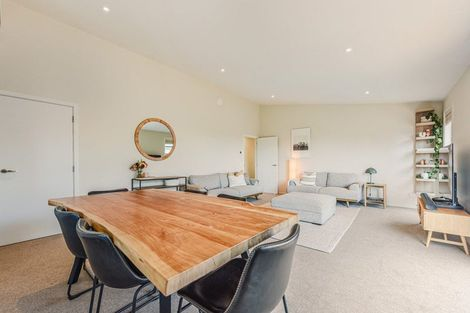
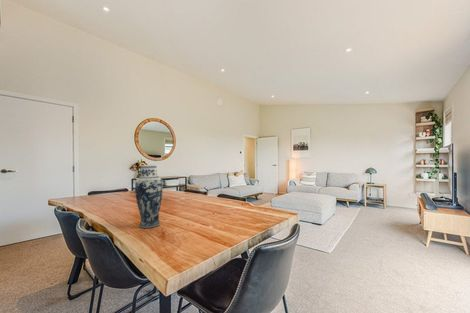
+ vase (149, 195)
